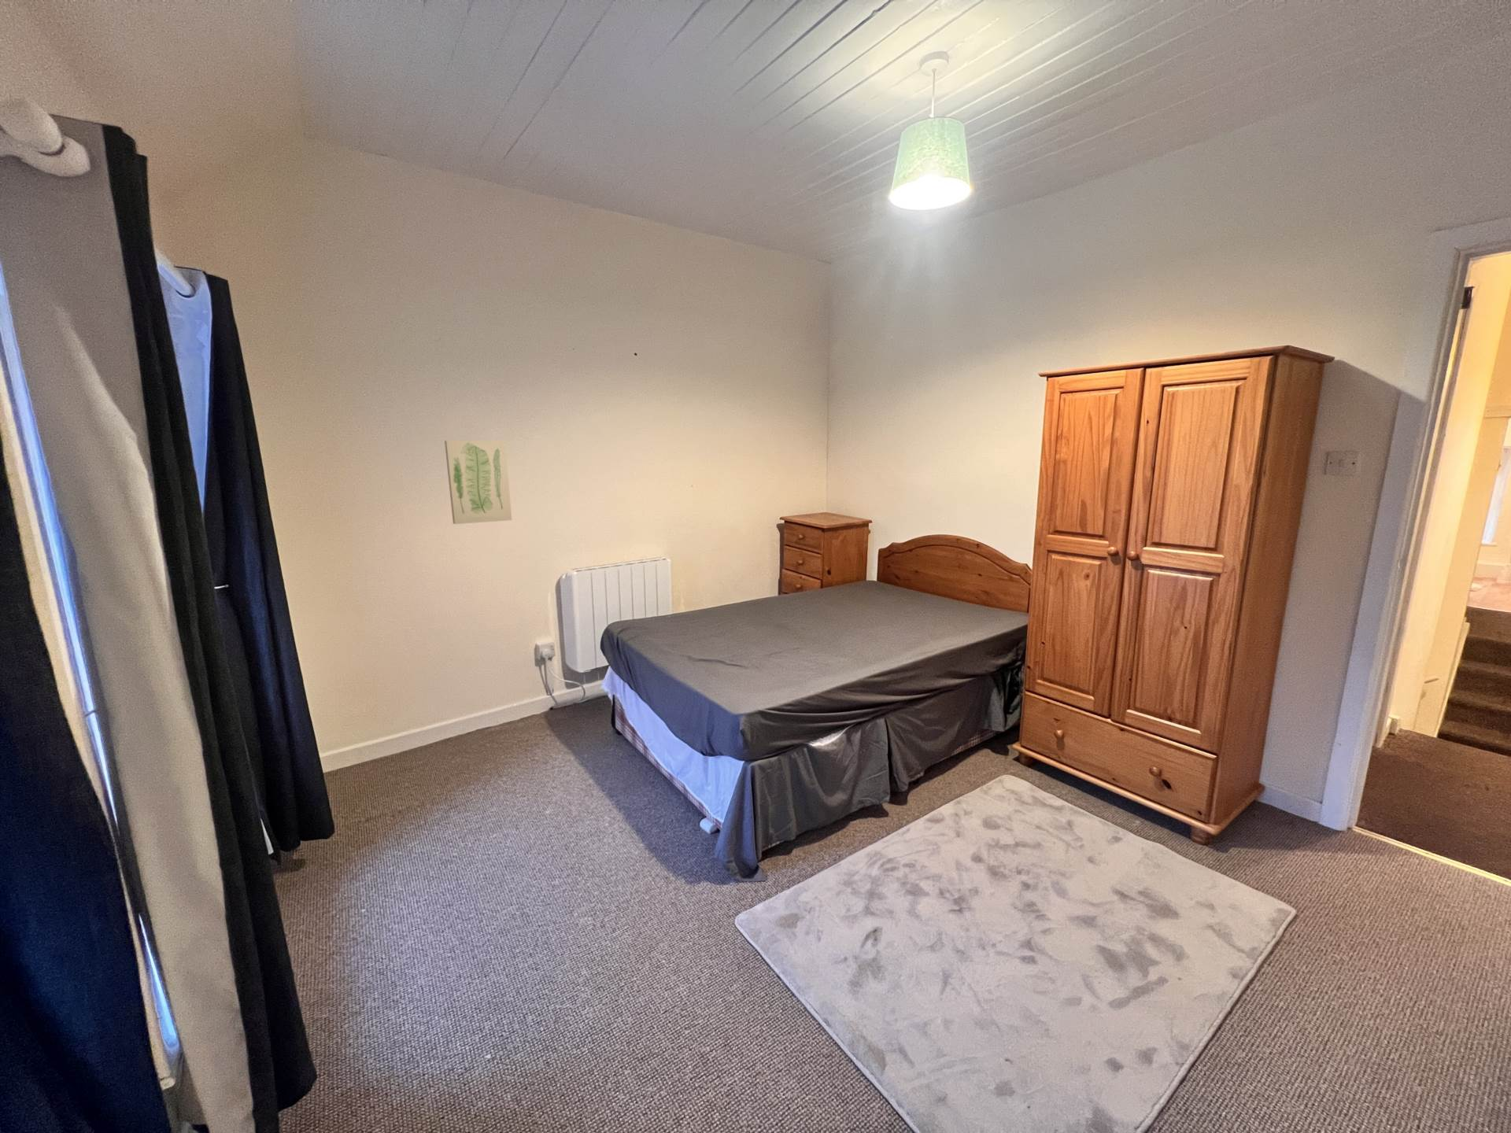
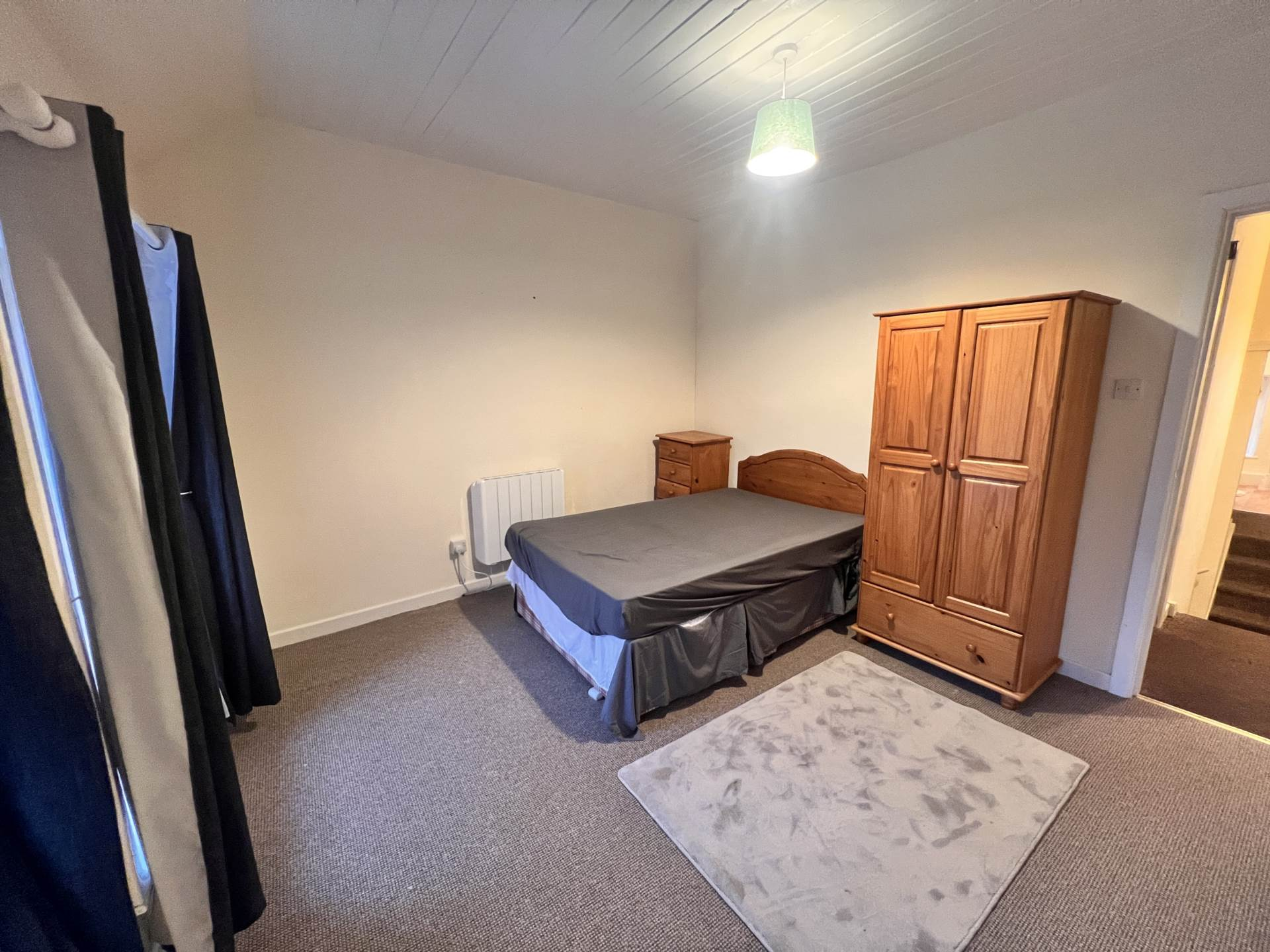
- wall art (479, 482)
